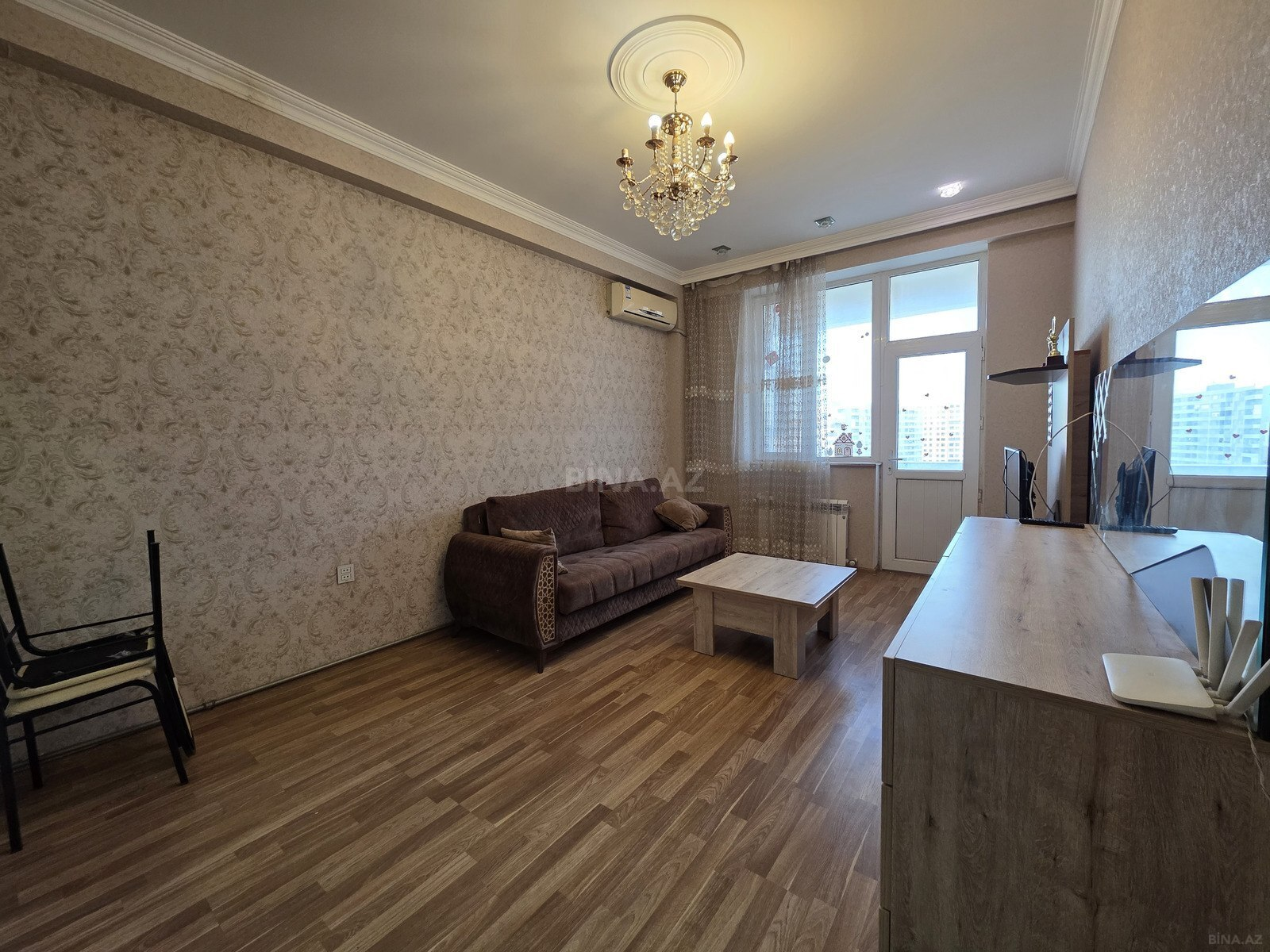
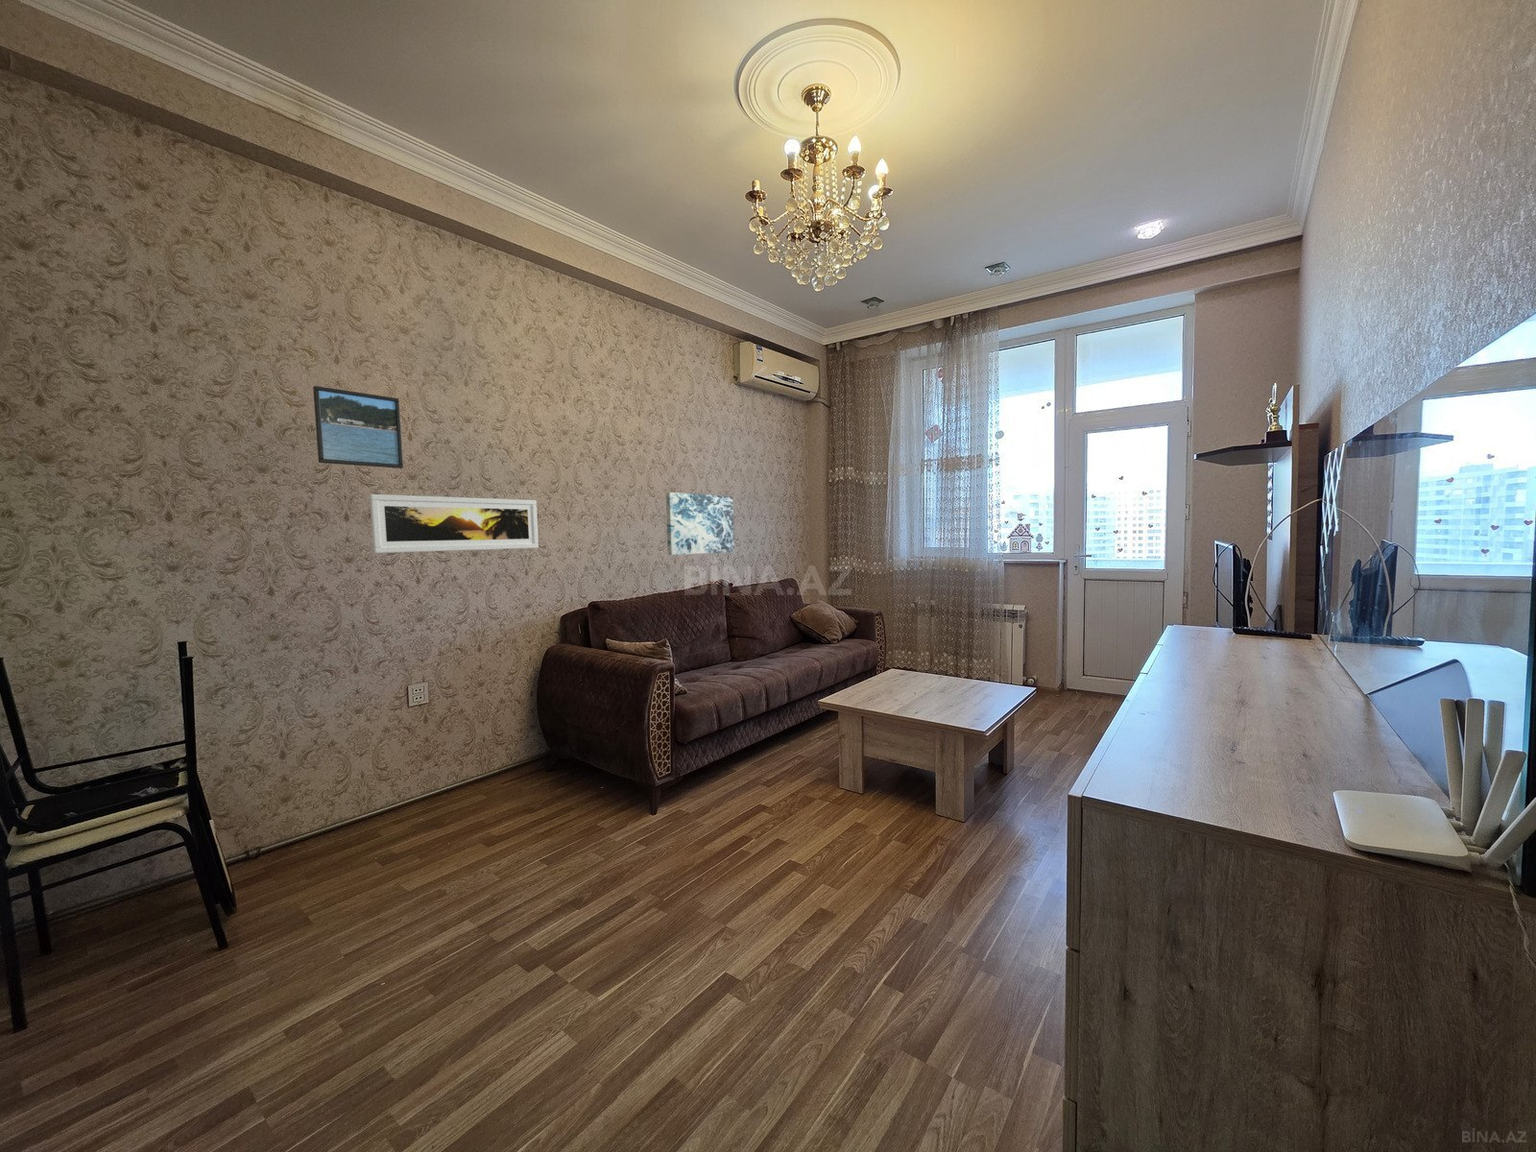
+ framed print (463, 523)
+ wall art (701, 523)
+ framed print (360, 430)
